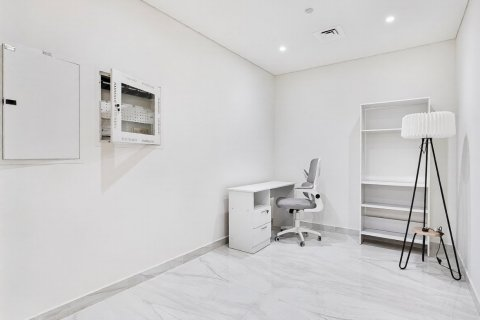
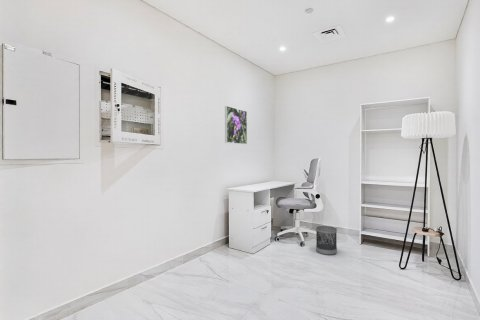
+ wastebasket (326, 239)
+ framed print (236, 126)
